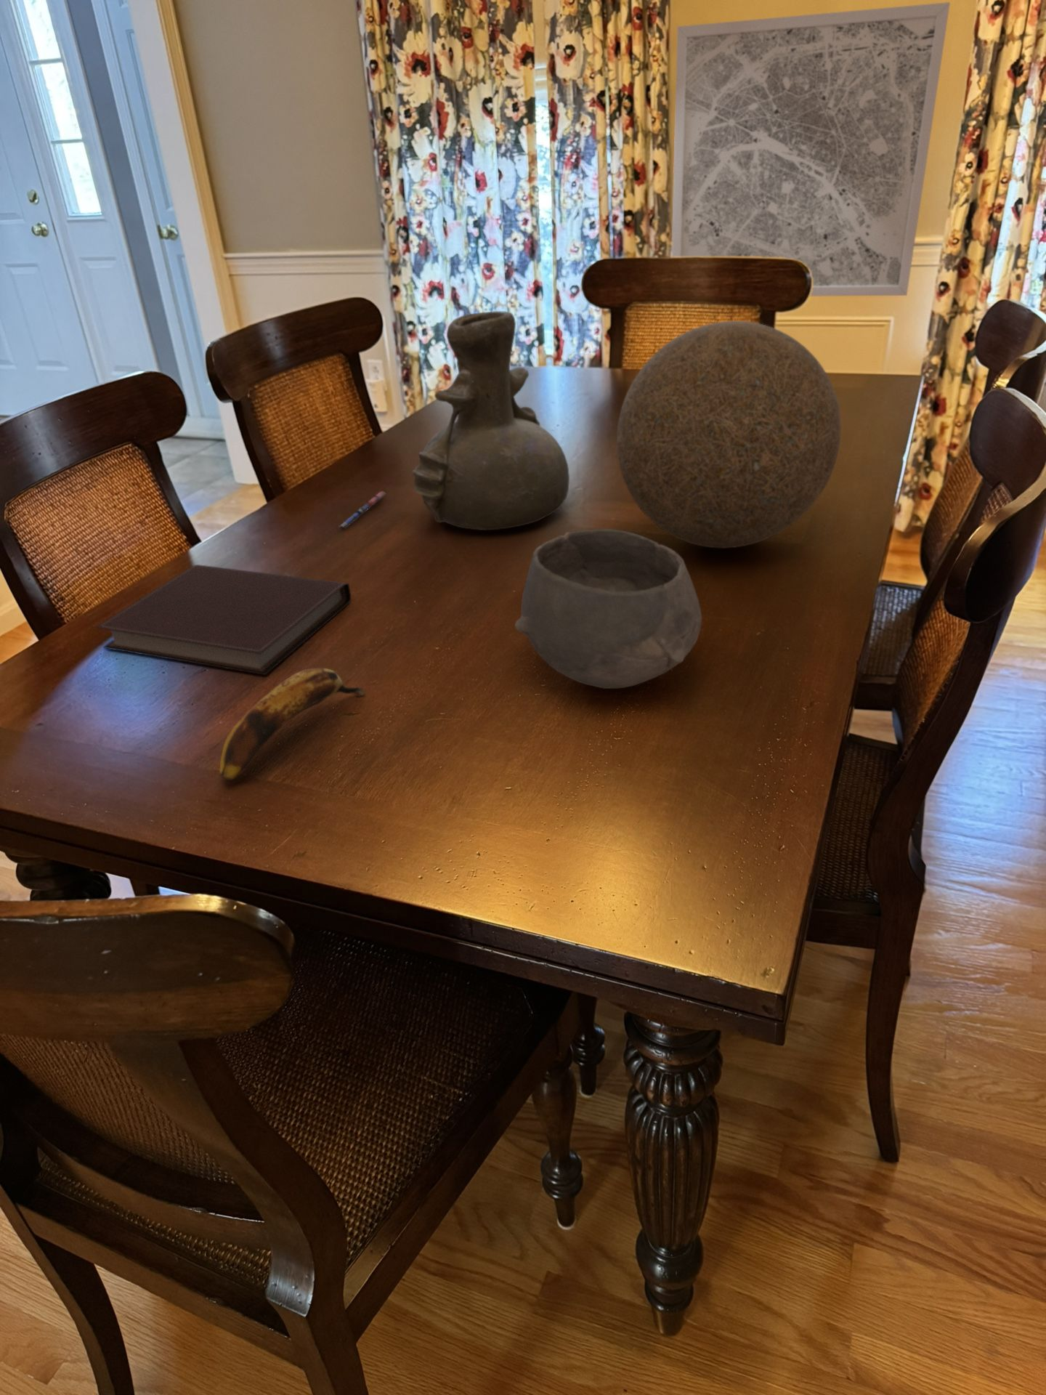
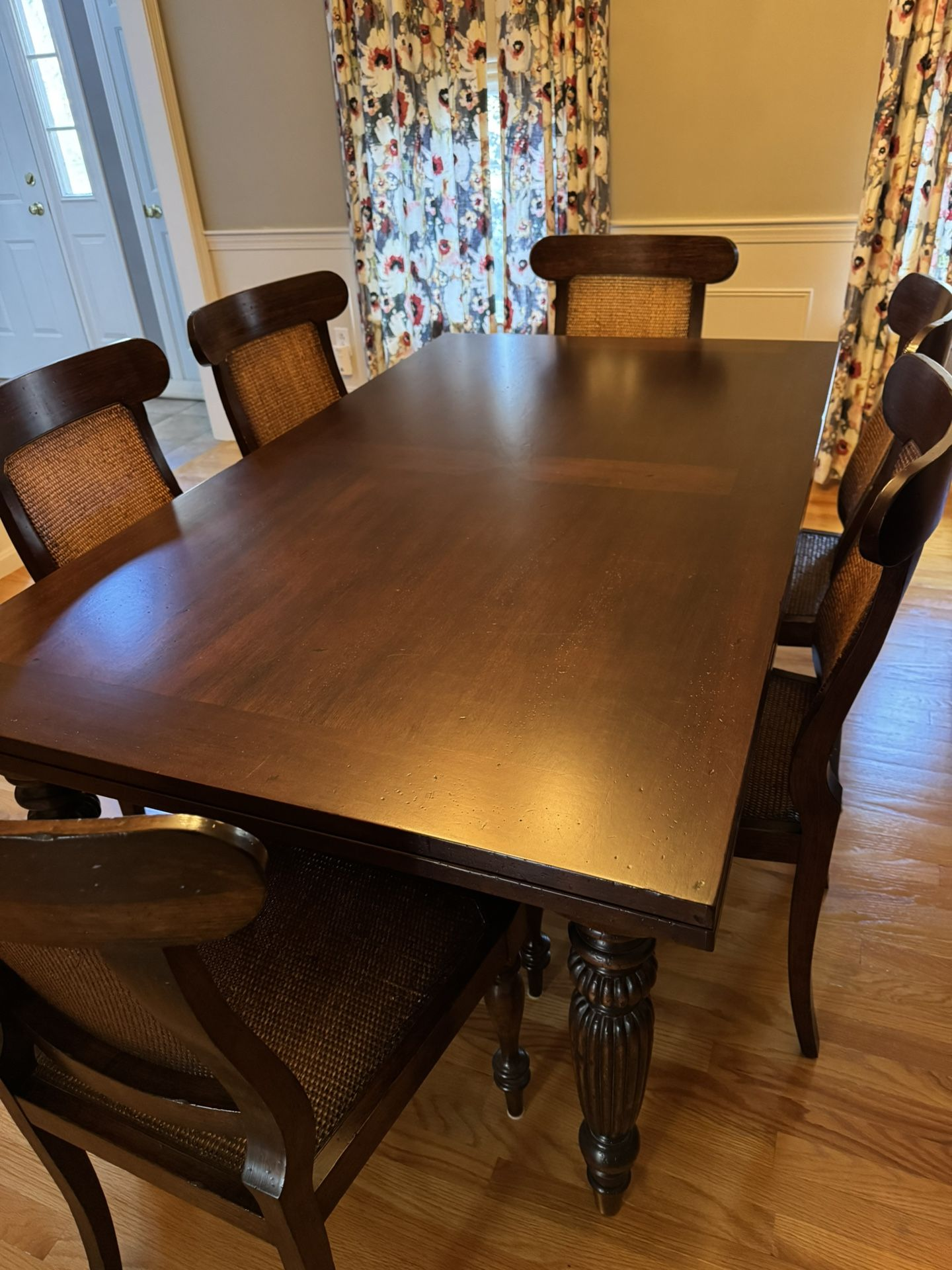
- banana (287, 707)
- decorative ball (725, 437)
- bowl (608, 615)
- pen (363, 509)
- vase (490, 417)
- wall art (795, 164)
- notebook (229, 613)
